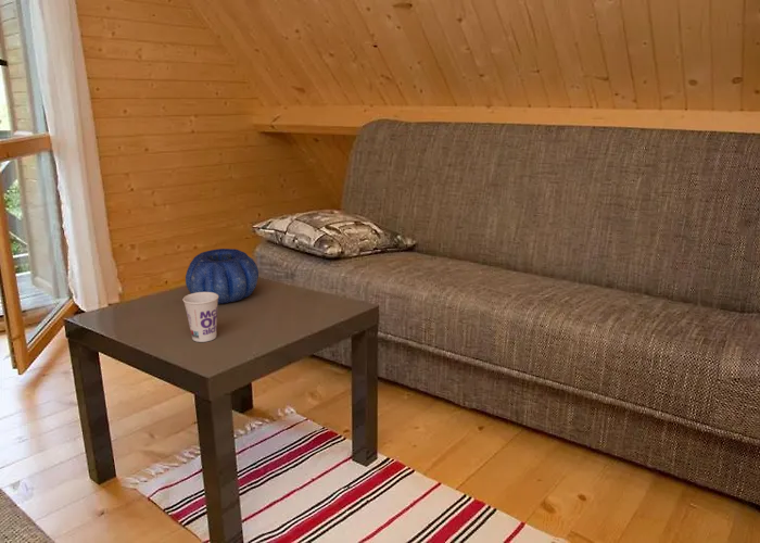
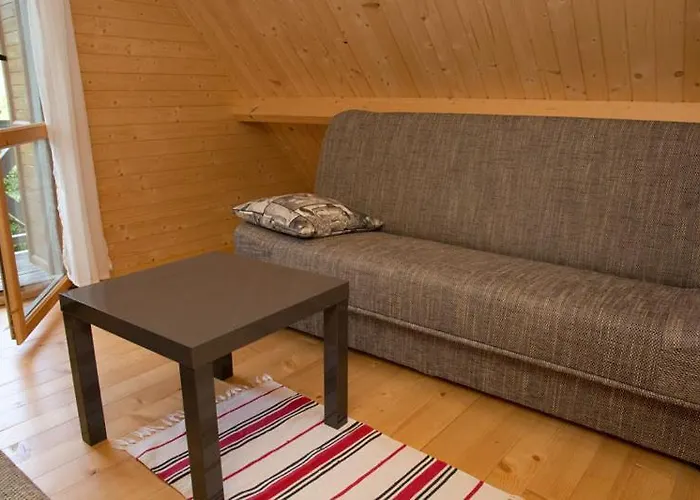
- decorative bowl (221, 275)
- cup (202, 317)
